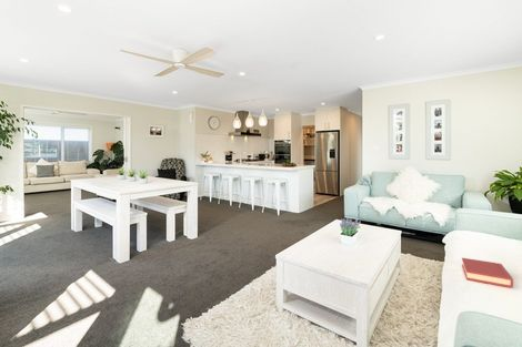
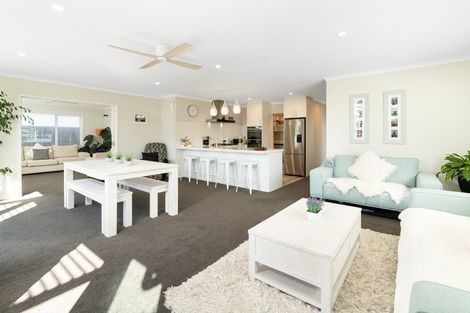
- hardback book (484, 271)
